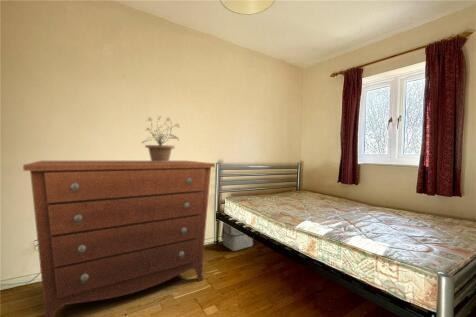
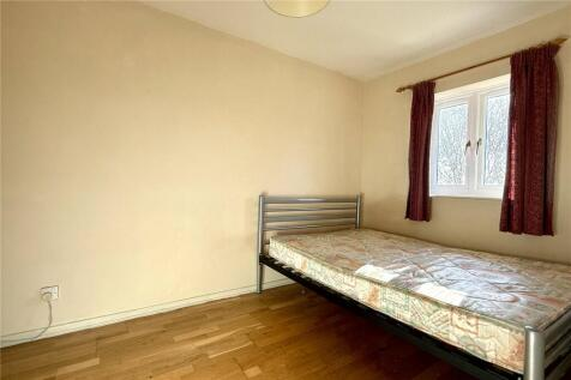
- dresser (130, 222)
- potted plant (160, 139)
- backpack (235, 229)
